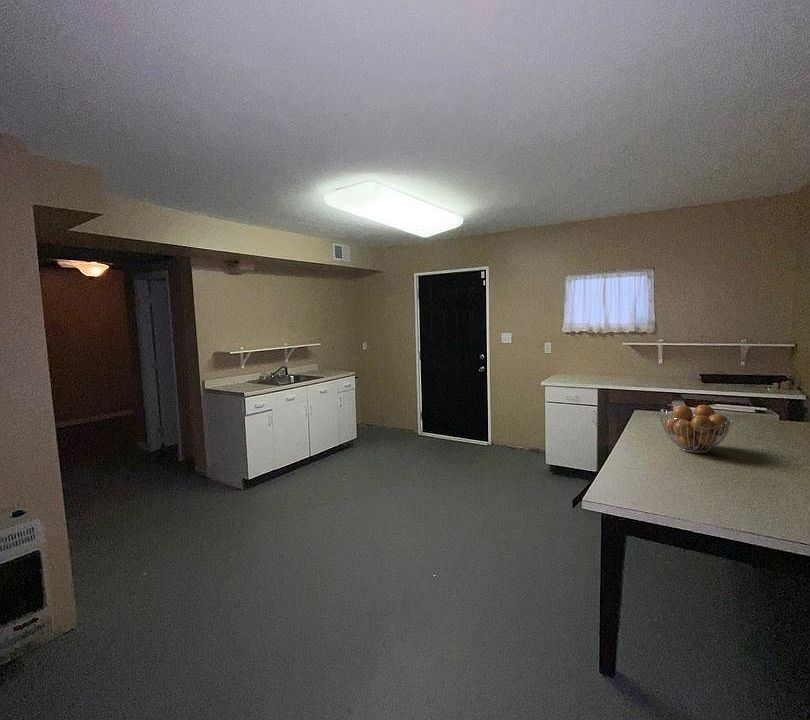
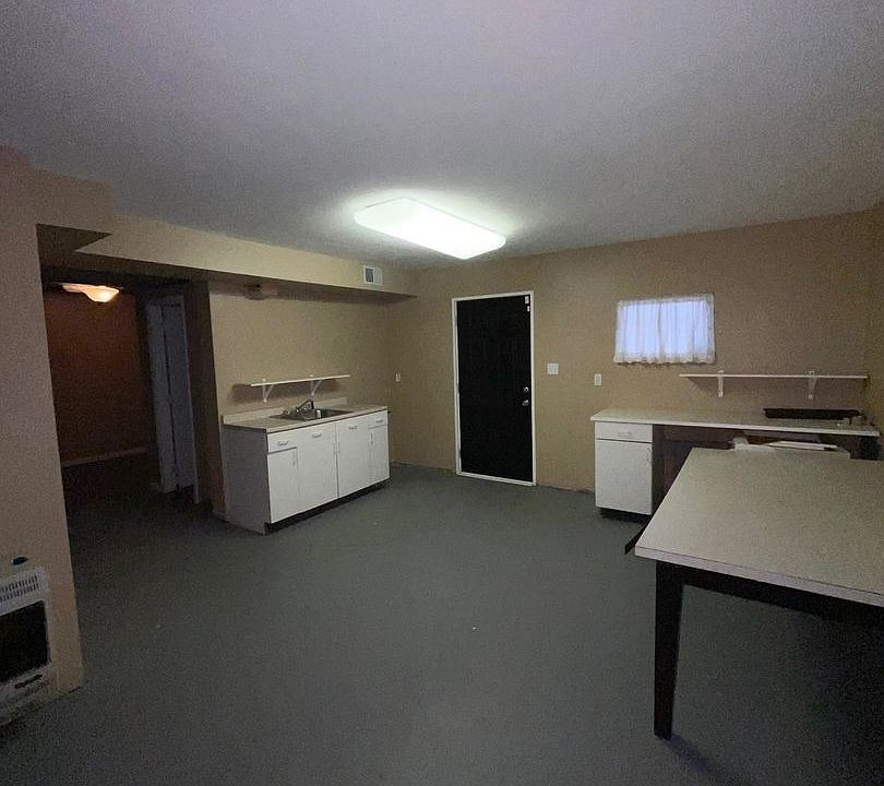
- fruit basket (694, 427)
